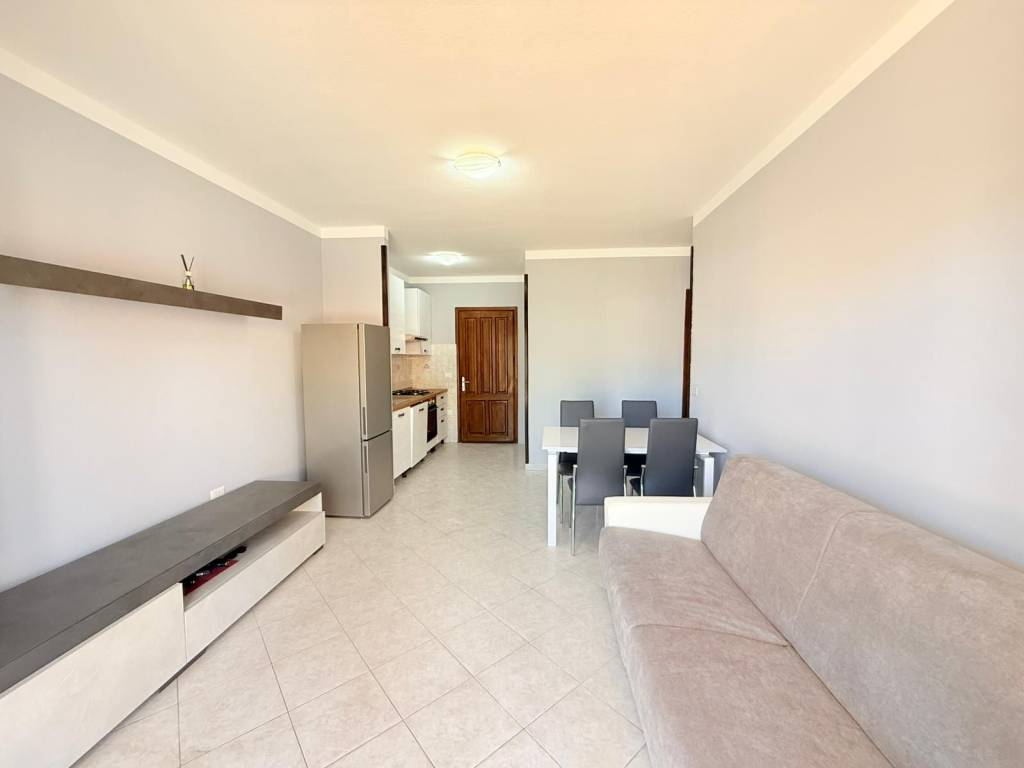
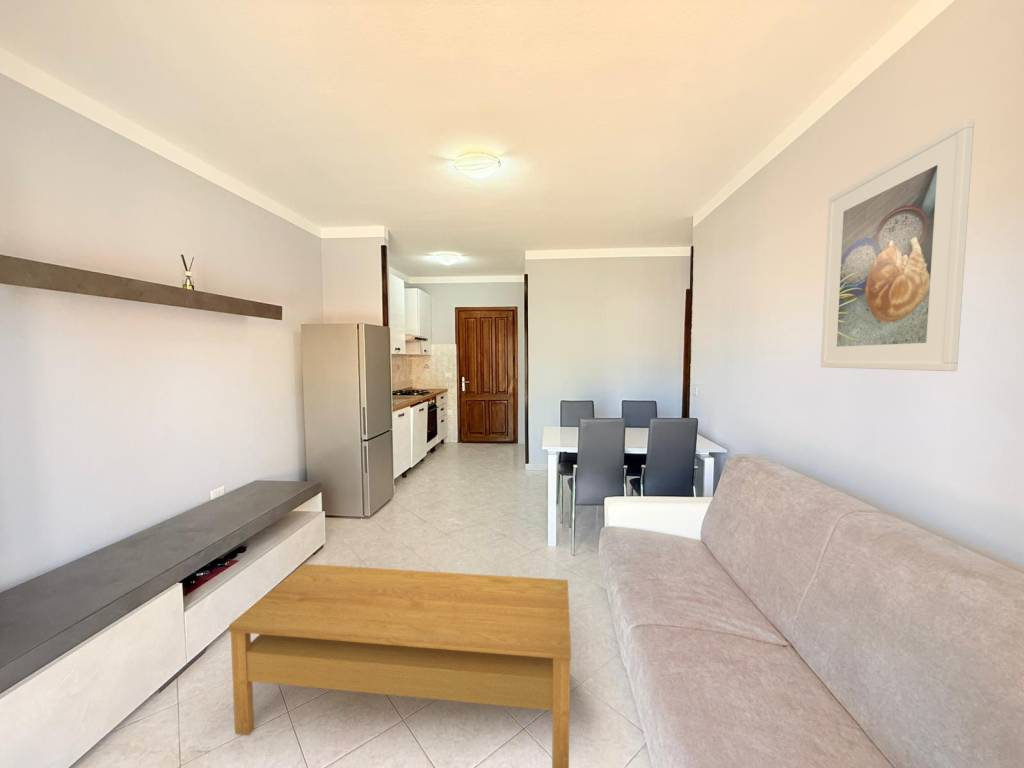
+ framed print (881, 268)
+ coffee table (414, 650)
